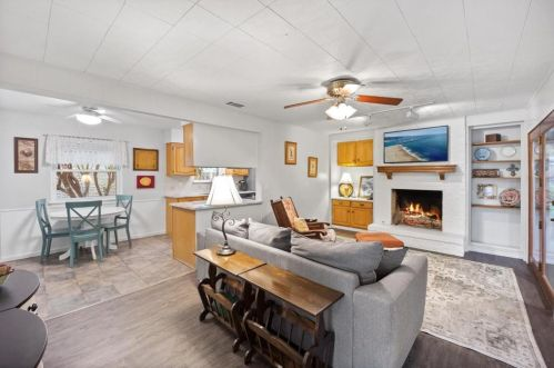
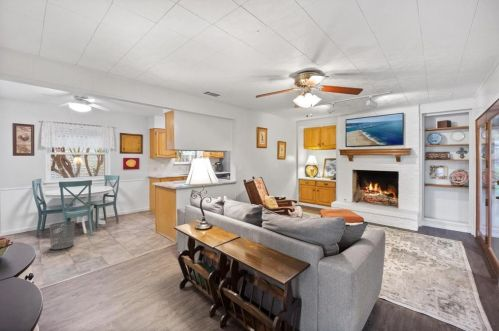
+ waste bin (62, 235)
